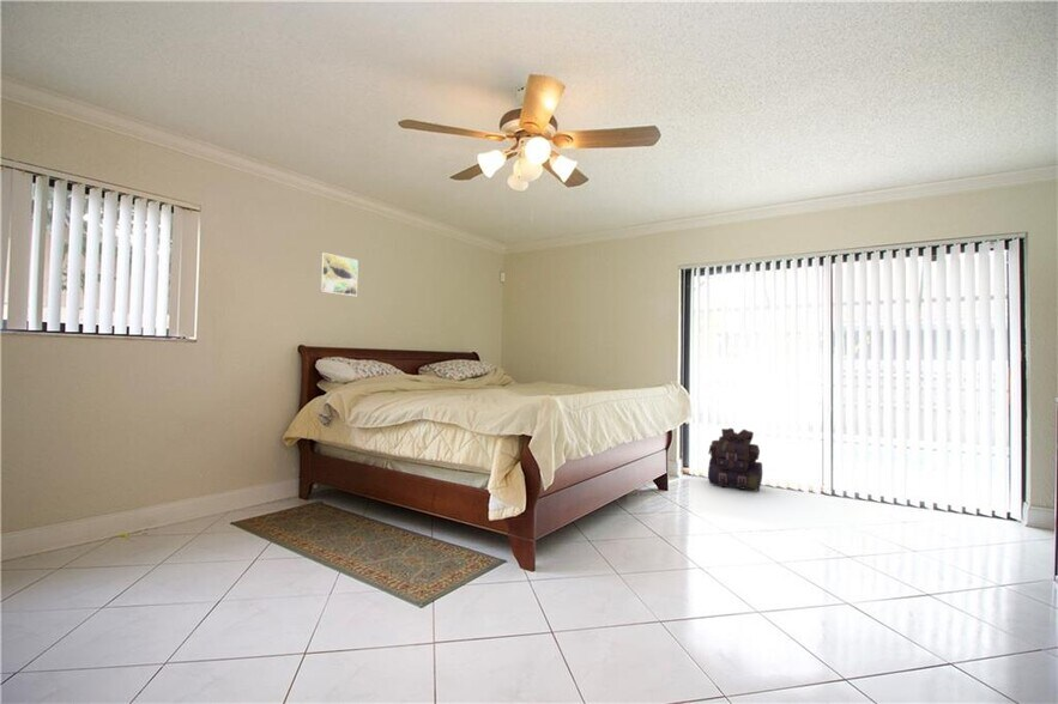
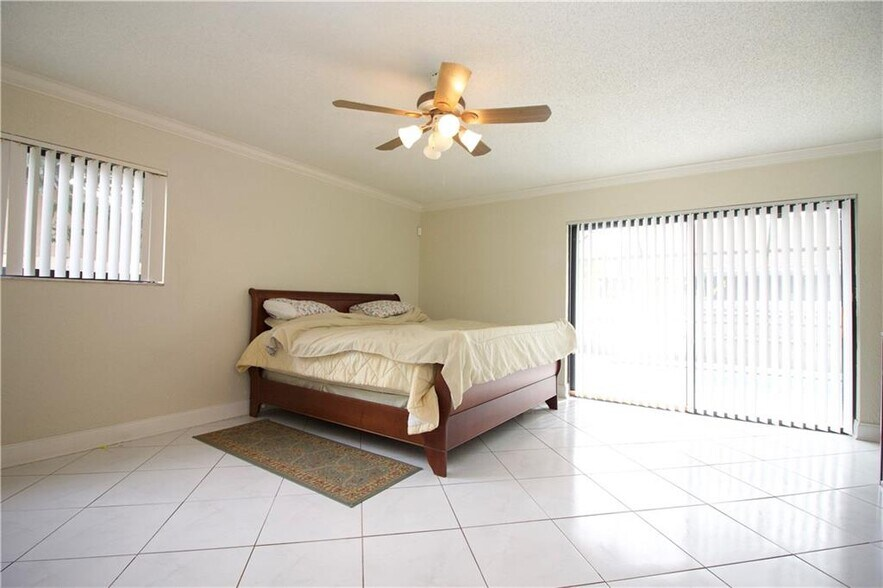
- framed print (339, 274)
- backpack (734, 457)
